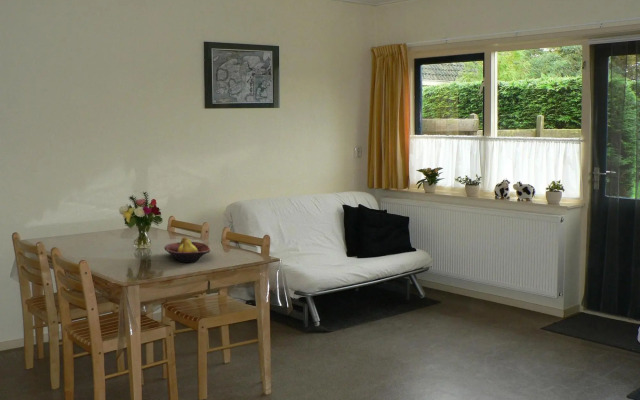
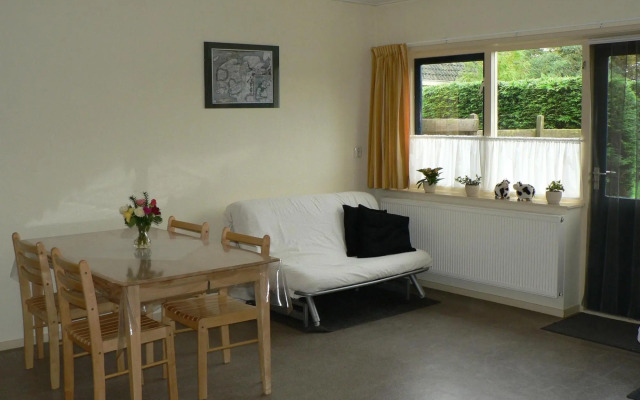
- fruit bowl (187, 248)
